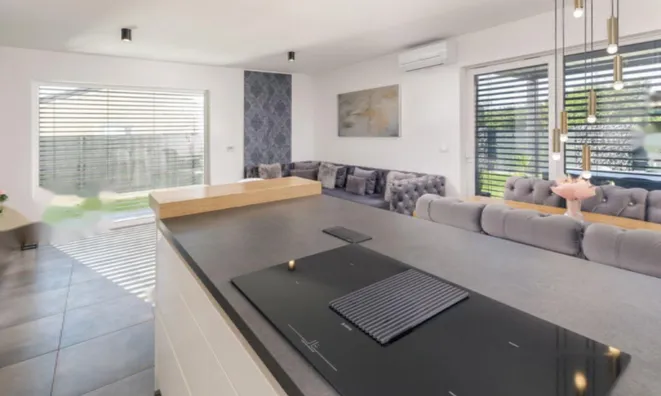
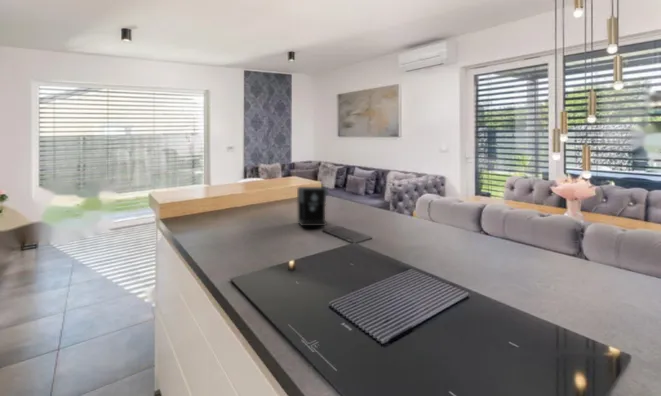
+ coffee maker (325, 205)
